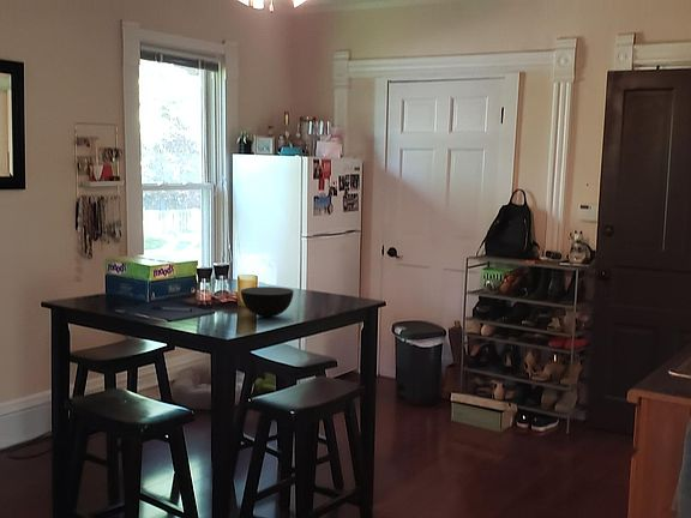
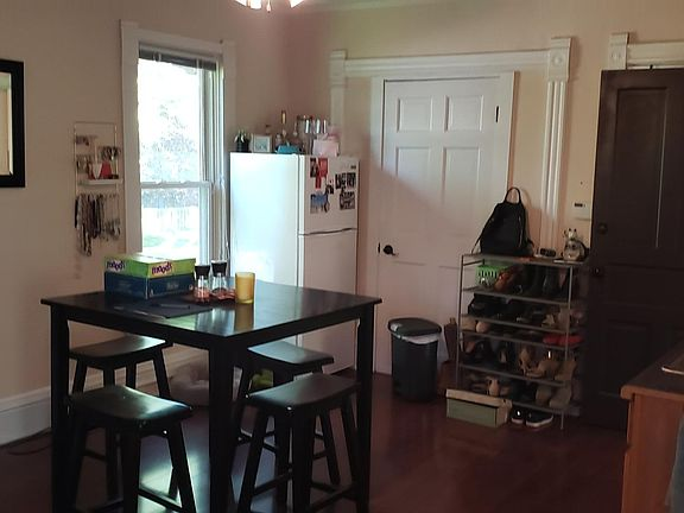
- bowl (266, 303)
